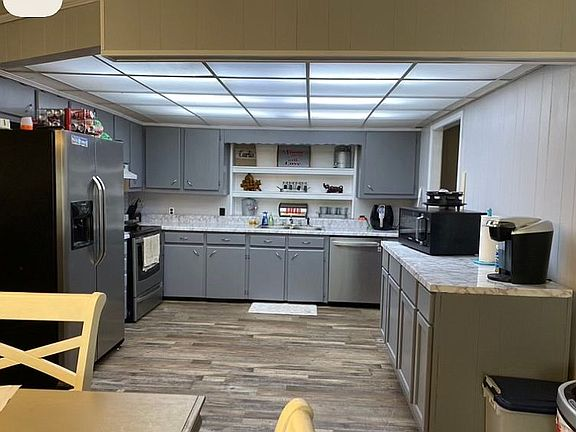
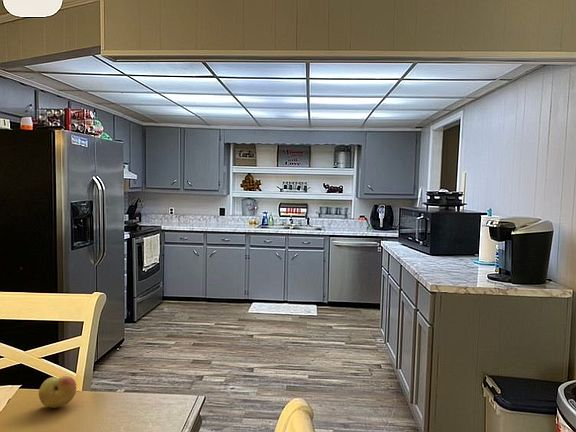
+ fruit (58, 391)
